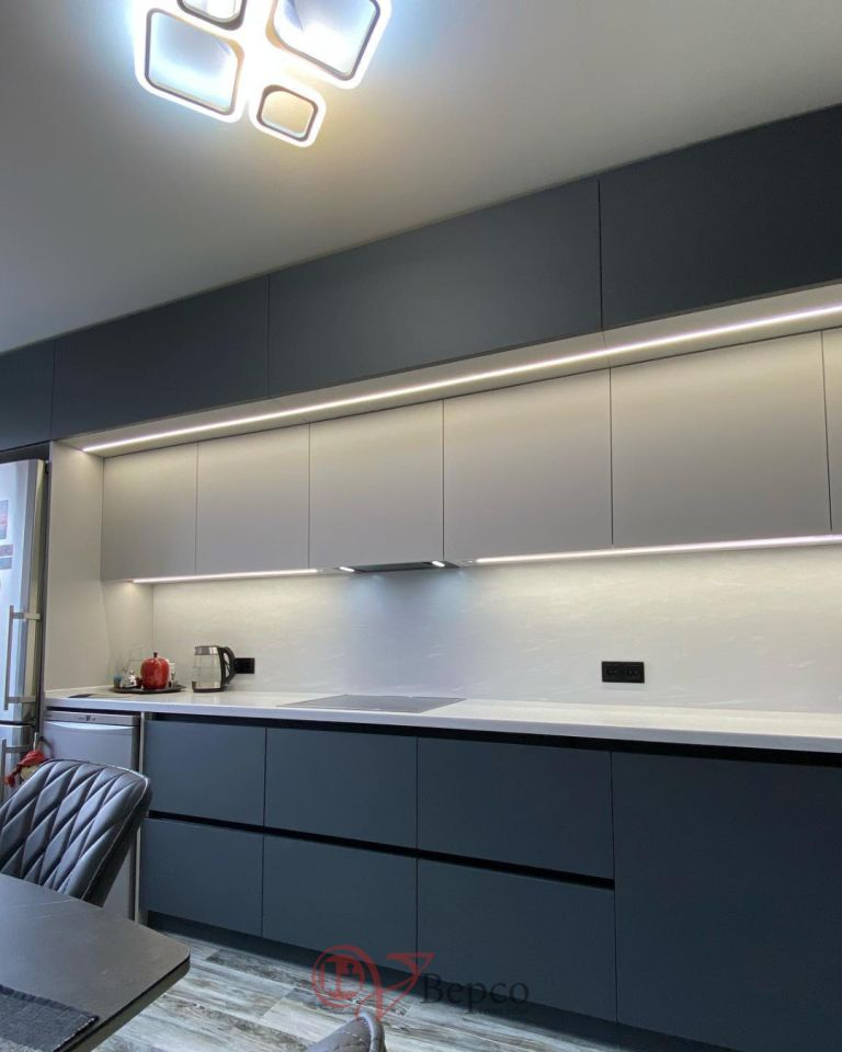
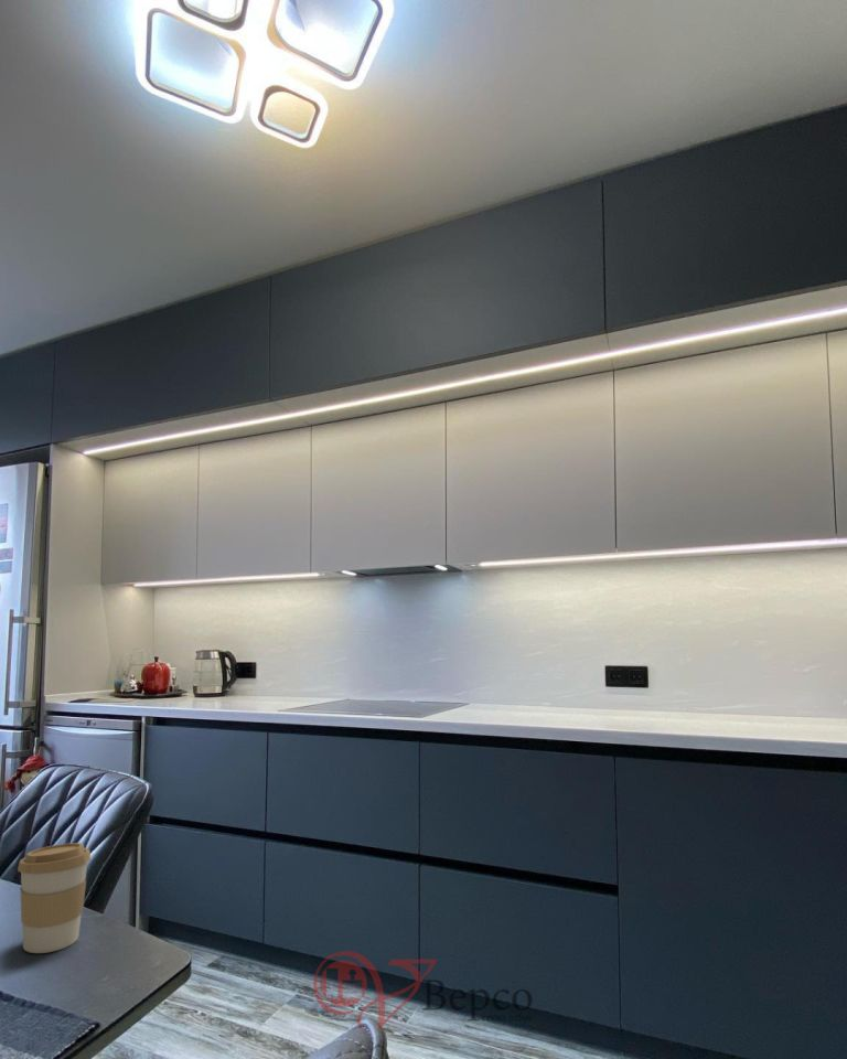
+ coffee cup (53, 892)
